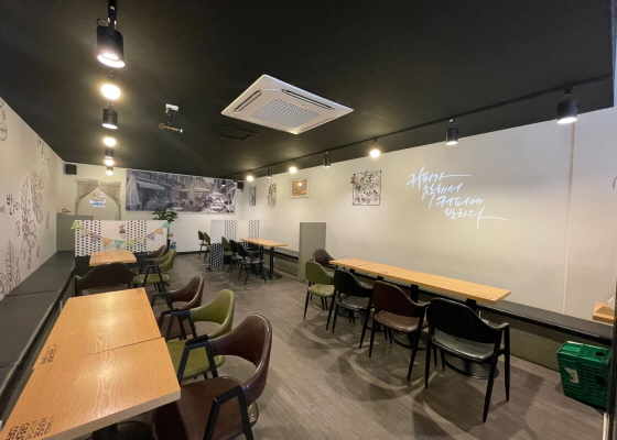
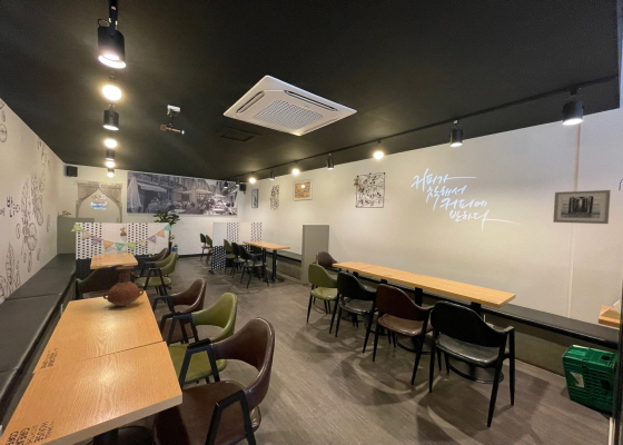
+ wall art (580, 207)
+ vase (123, 286)
